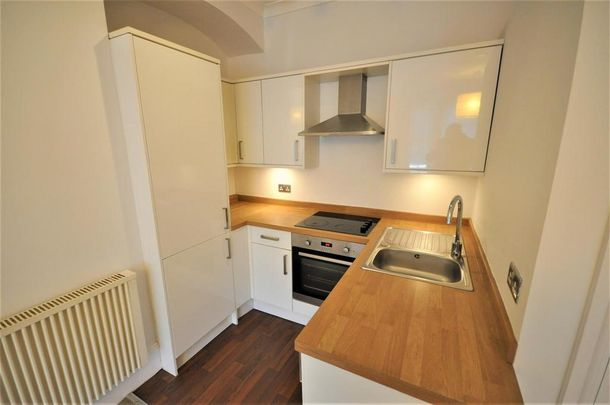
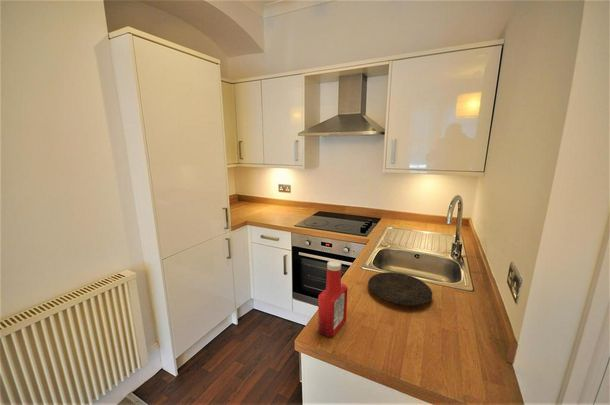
+ soap bottle (333, 294)
+ plate (398, 289)
